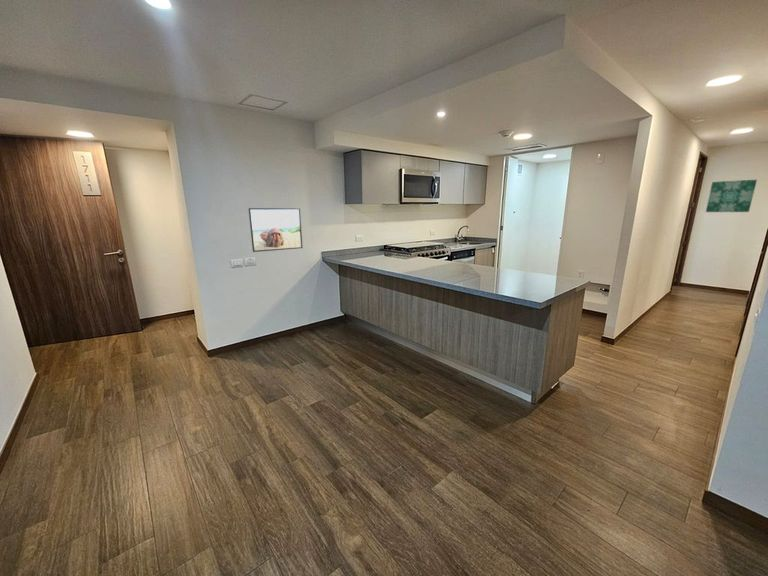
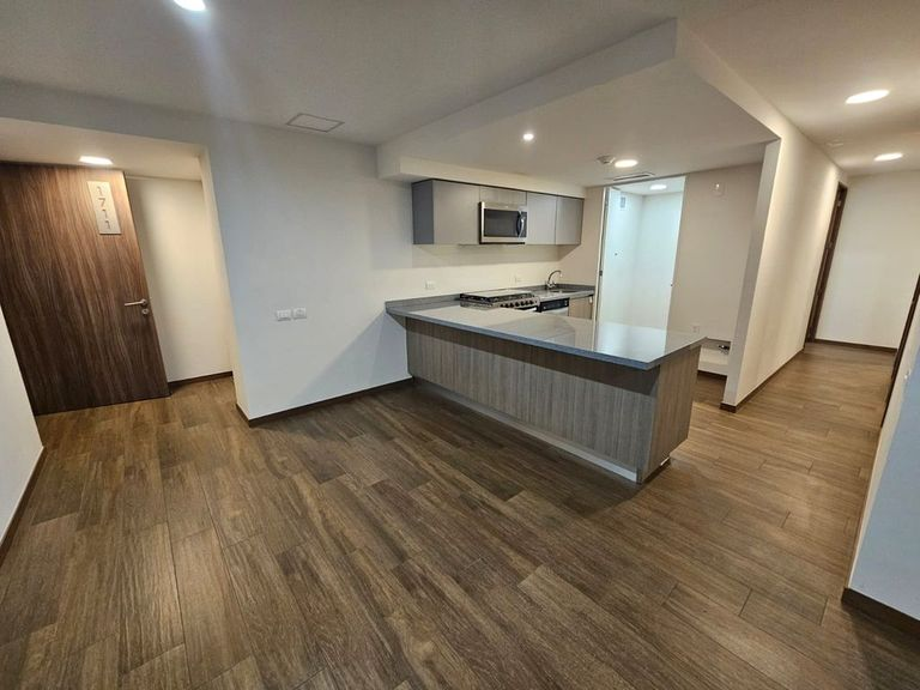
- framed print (277, 229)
- wall art (730, 196)
